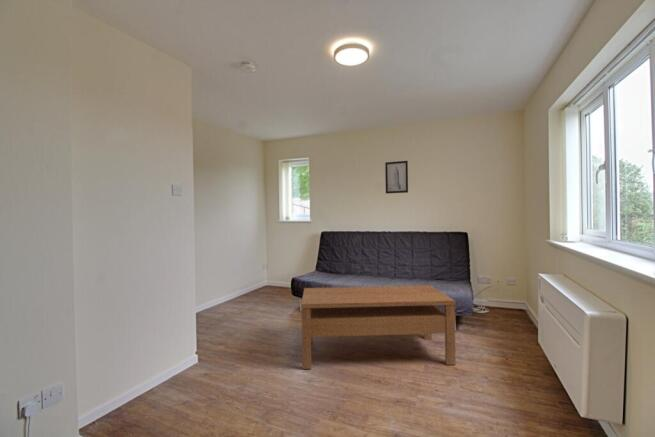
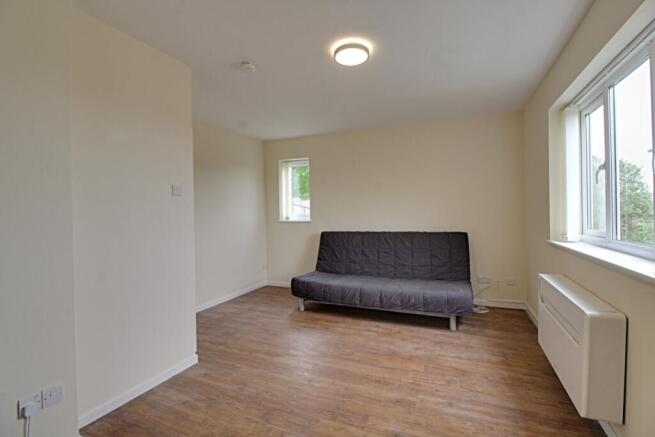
- wall art (396, 177)
- coffee table (373, 322)
